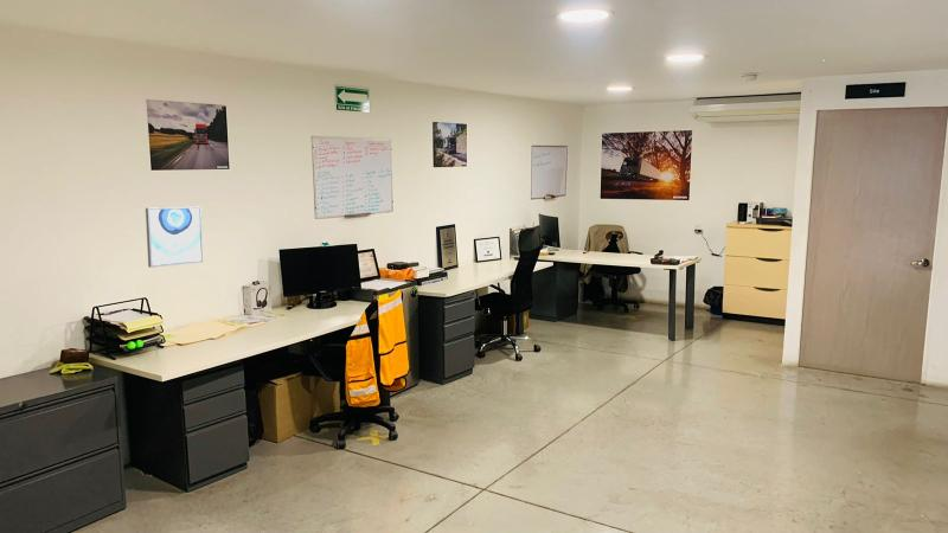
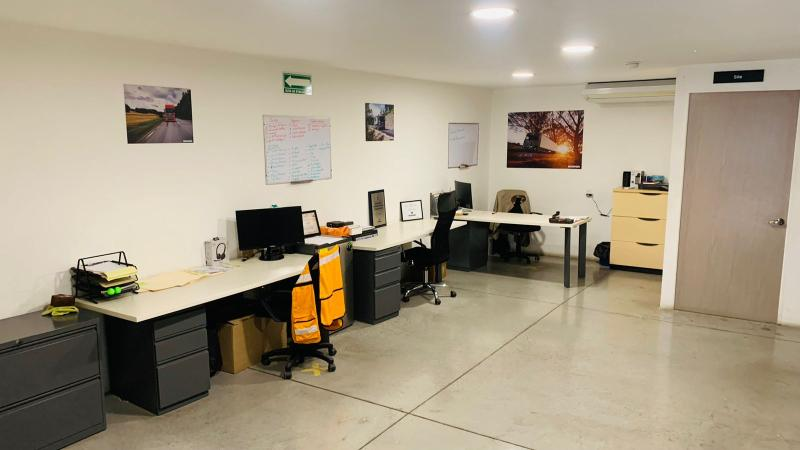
- wall art (174, 236)
